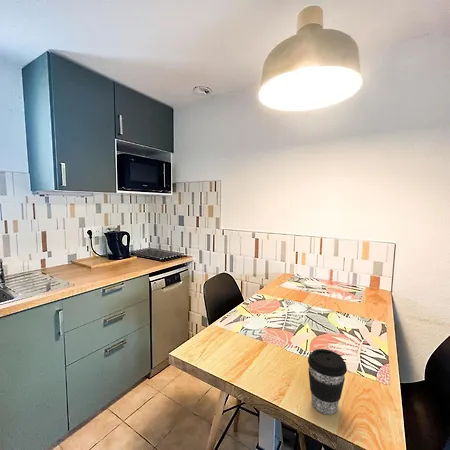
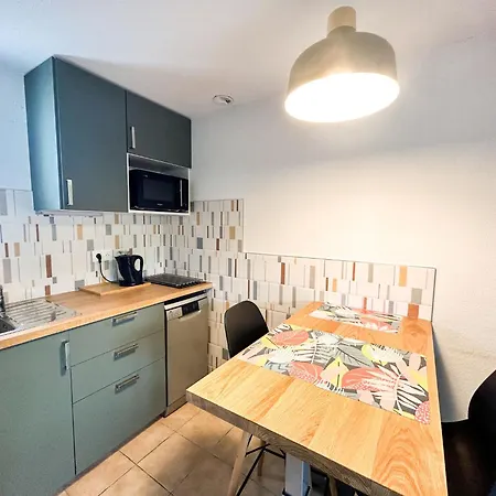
- coffee cup (325, 381)
